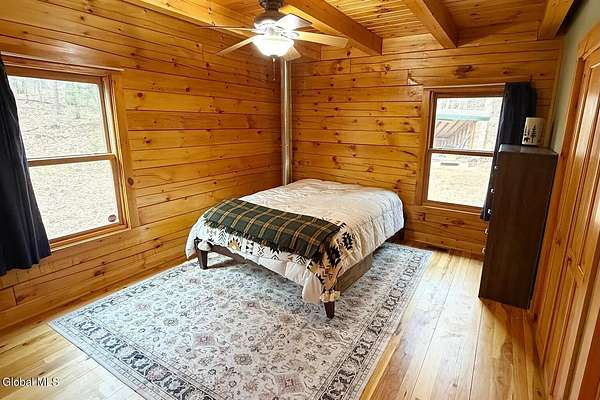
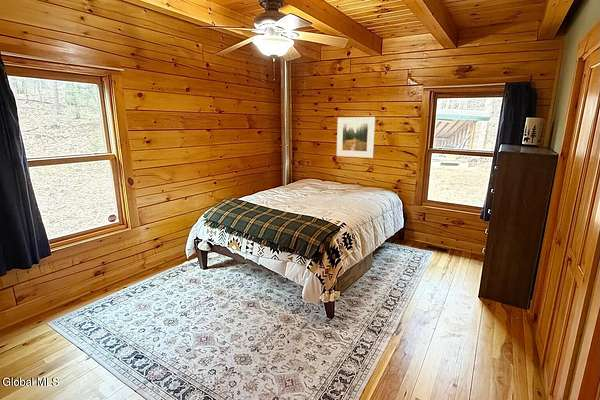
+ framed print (354, 137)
